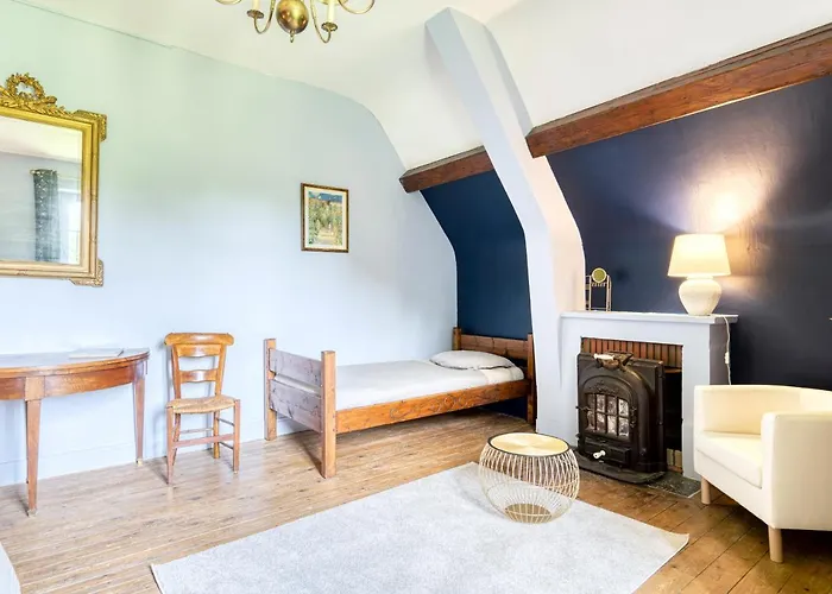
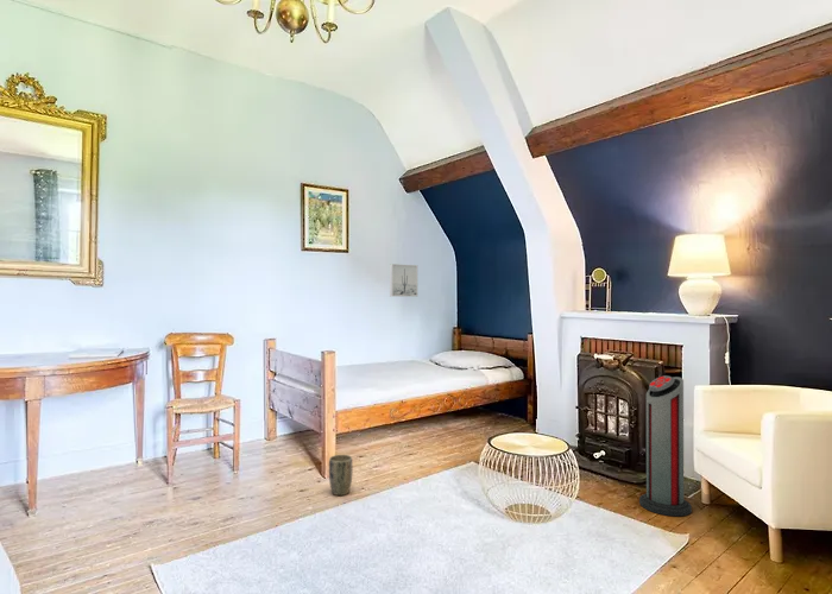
+ plant pot (340, 475)
+ air purifier (664, 441)
+ wall art (403, 280)
